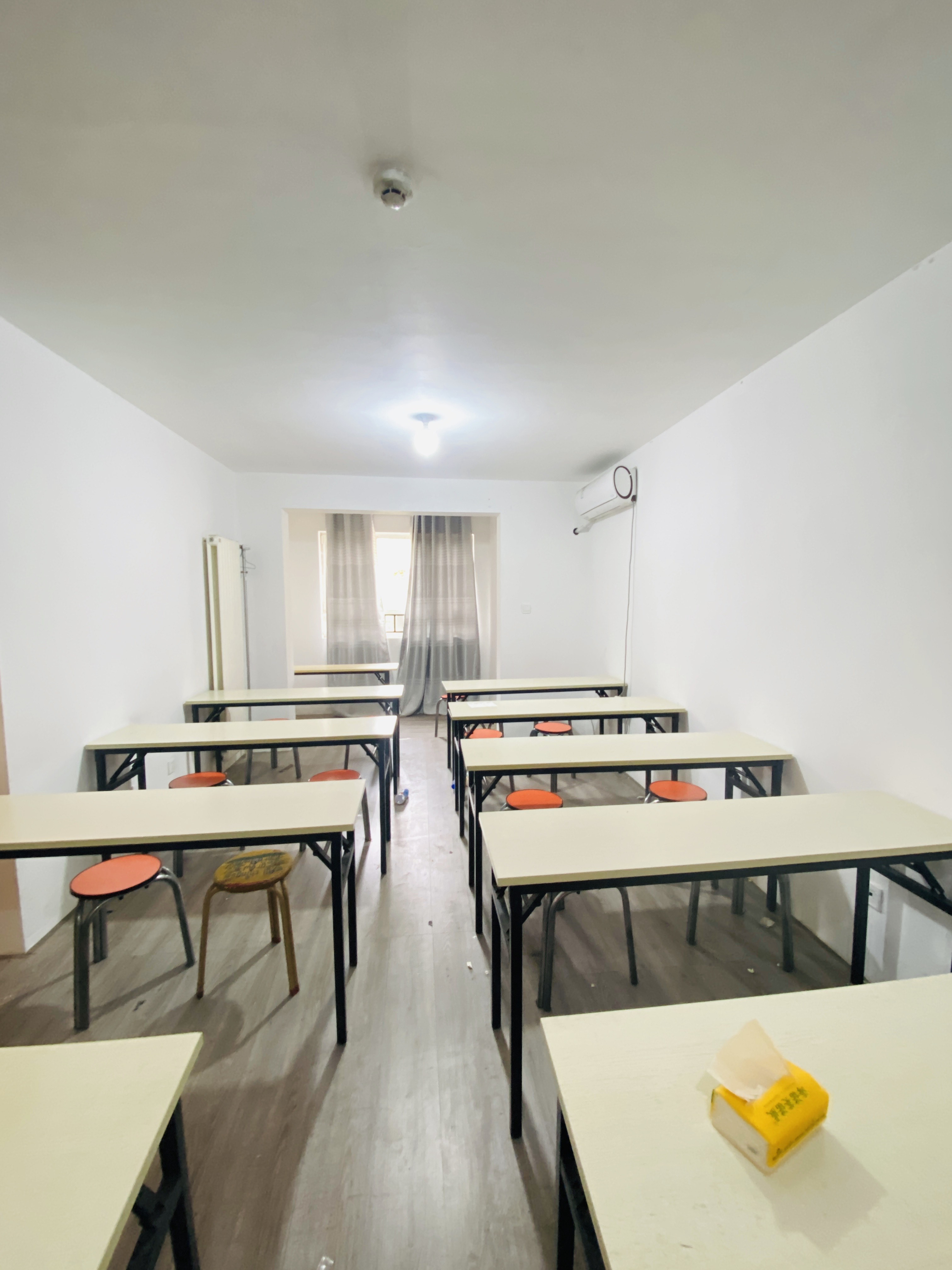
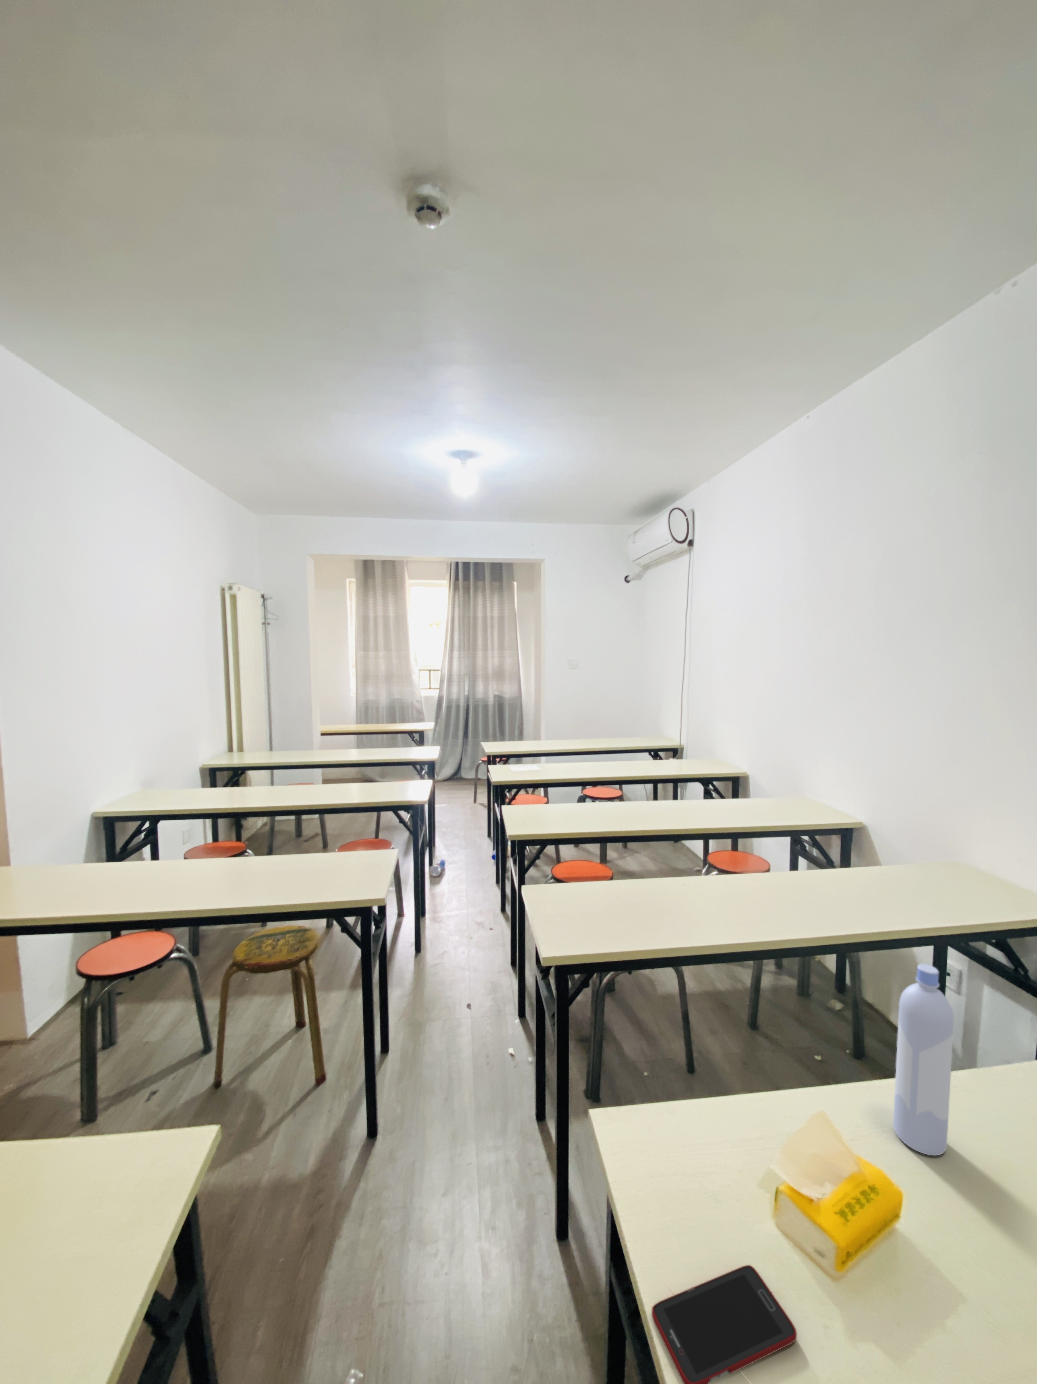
+ cell phone (722, 1323)
+ bottle (924, 1054)
